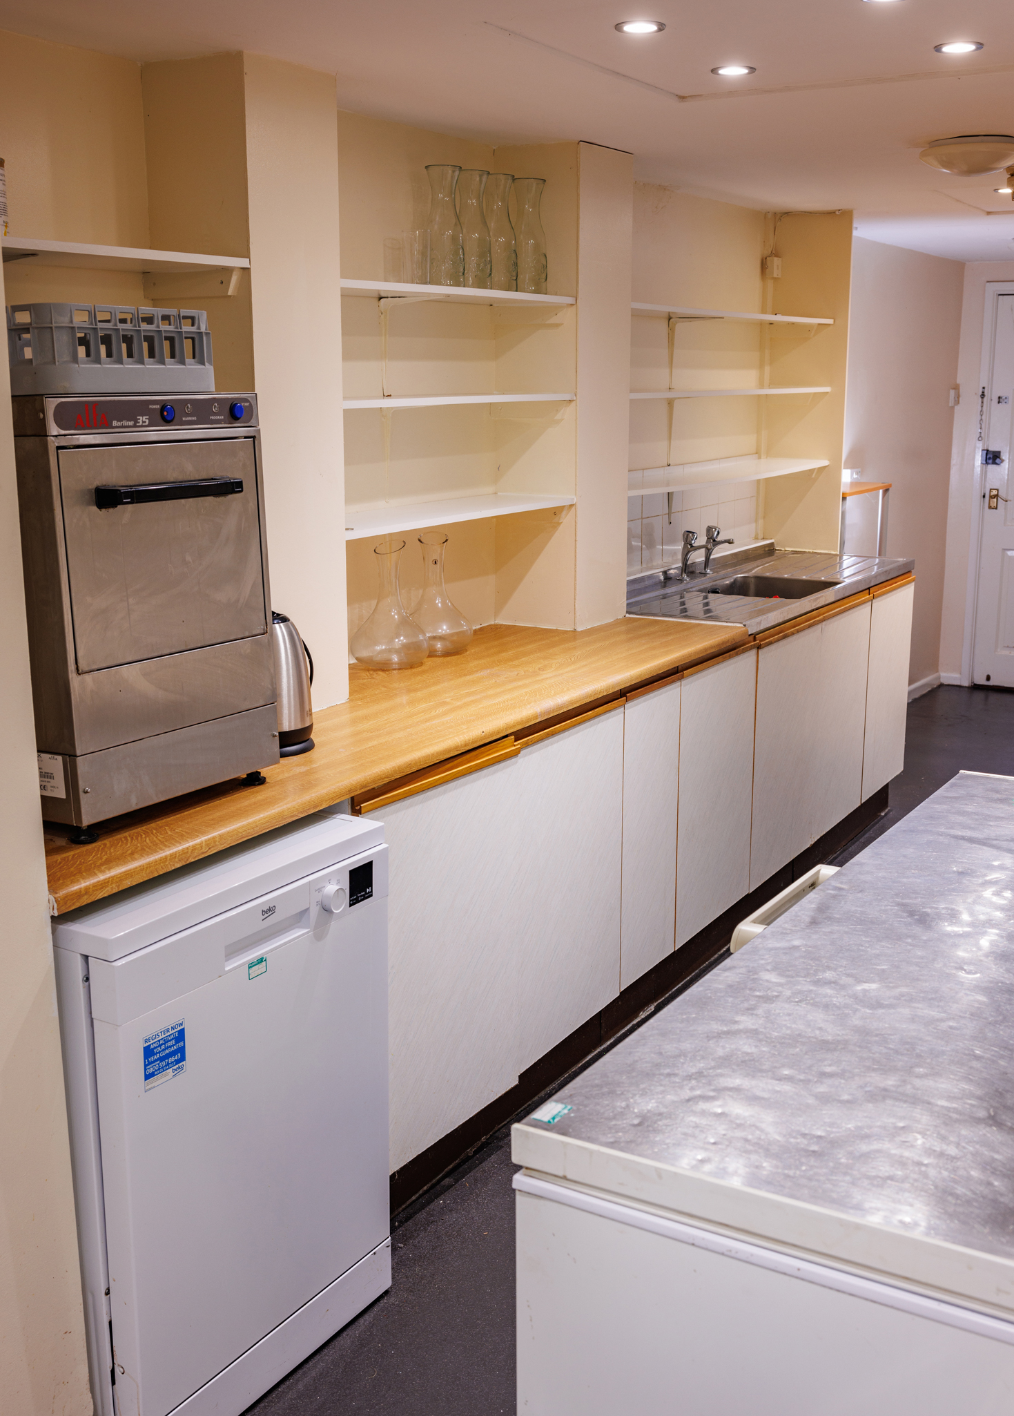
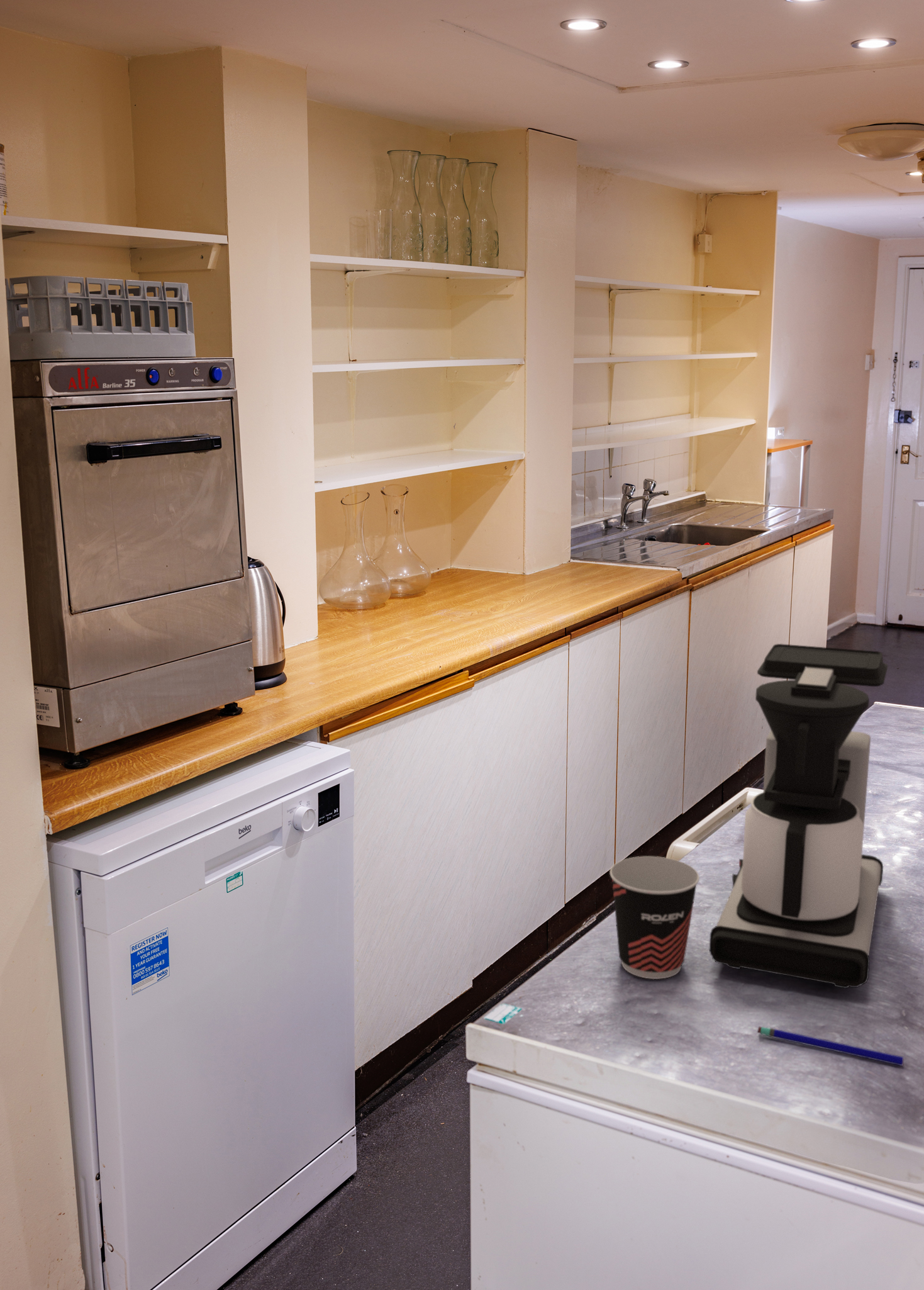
+ pen (828, 1045)
+ coffee maker (808, 802)
+ cup (652, 919)
